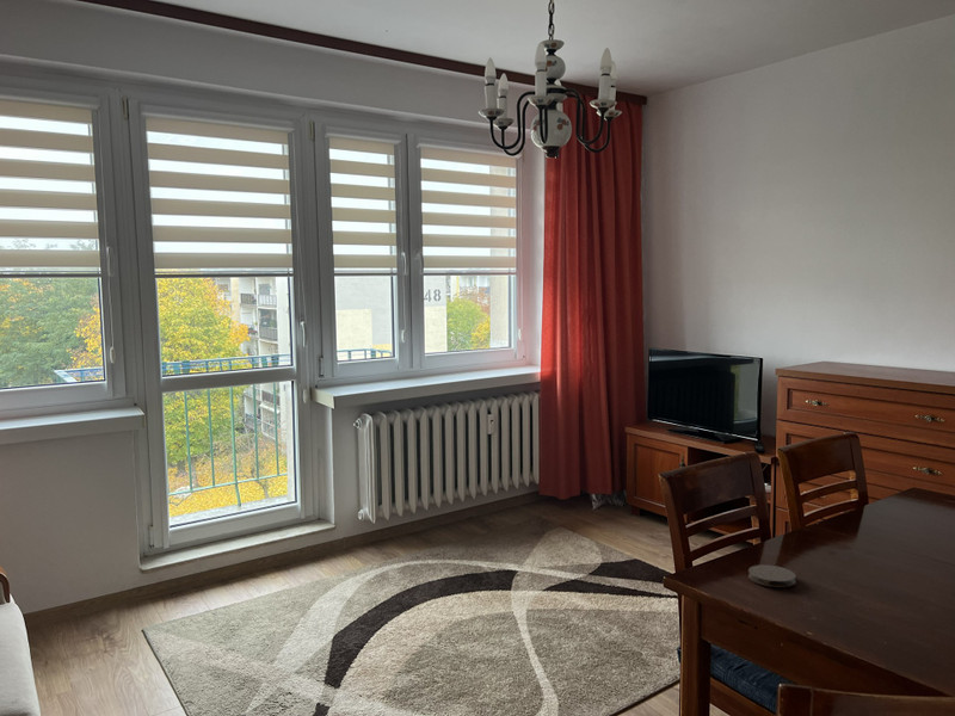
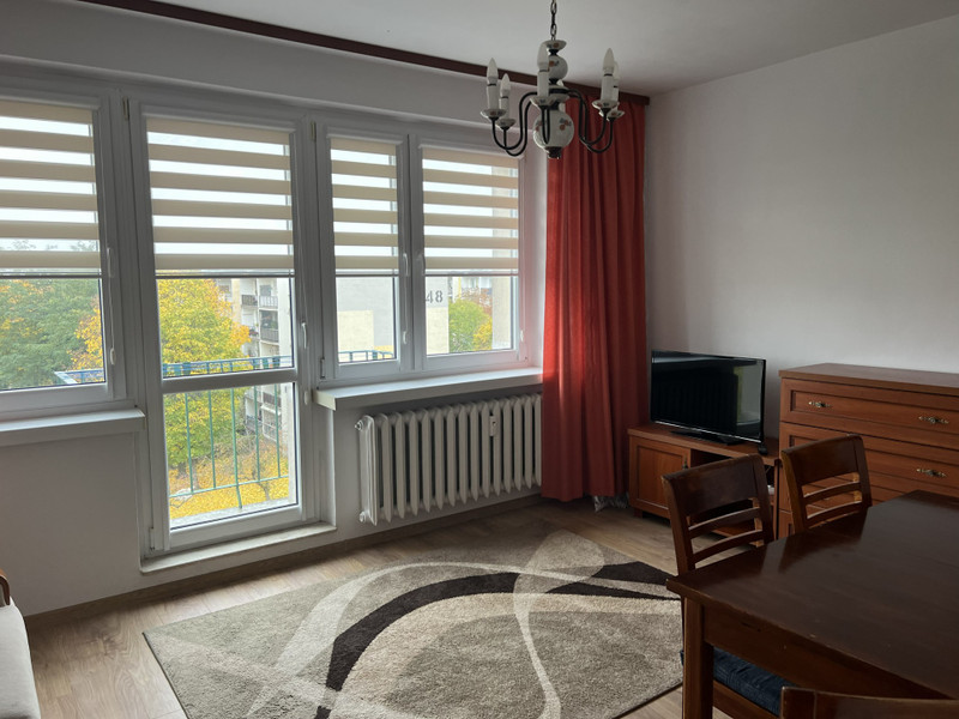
- coaster (771, 575)
